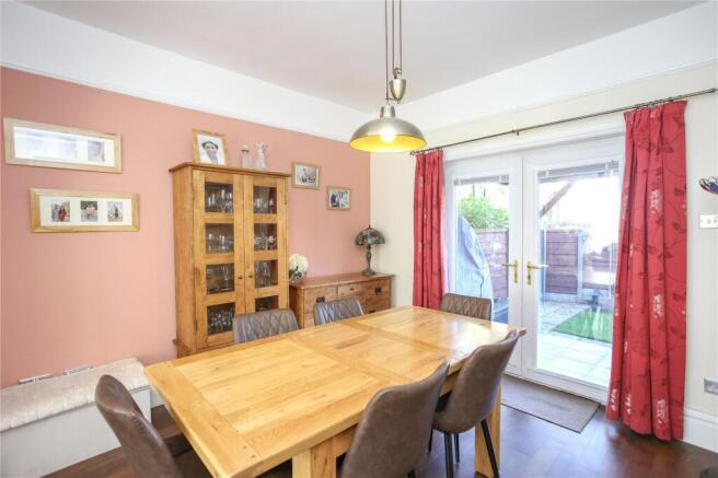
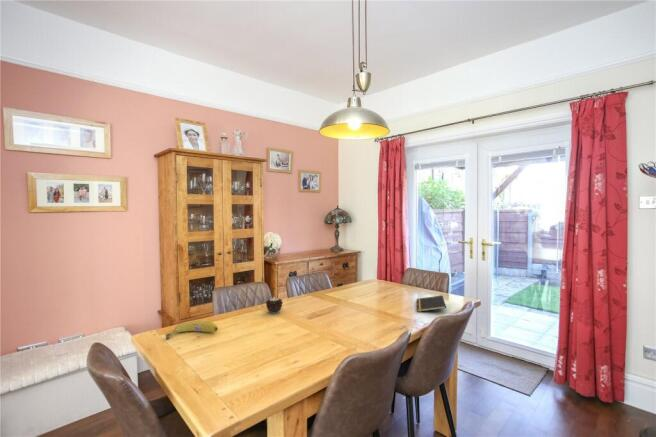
+ candle (274, 304)
+ fruit (190, 330)
+ notepad (430, 303)
